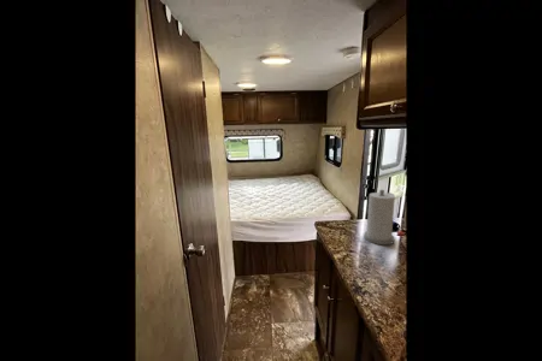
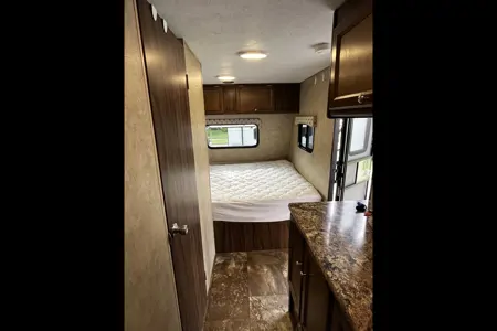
- paper towel (379, 214)
